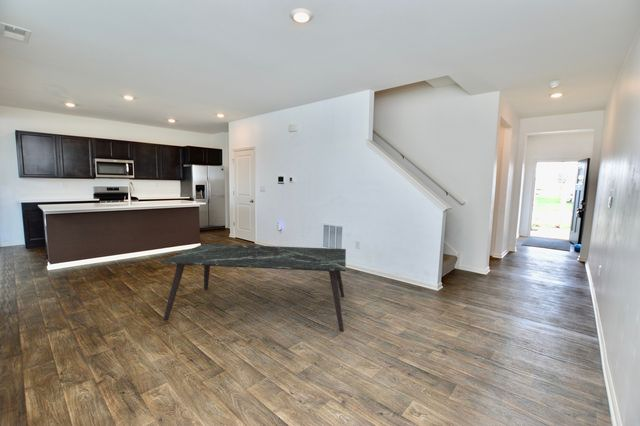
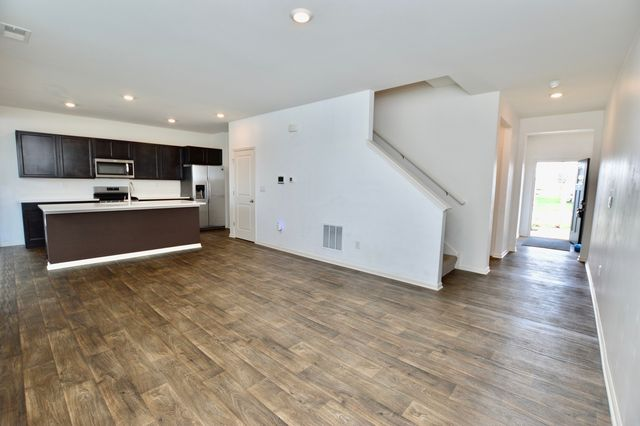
- dining table (263, 267)
